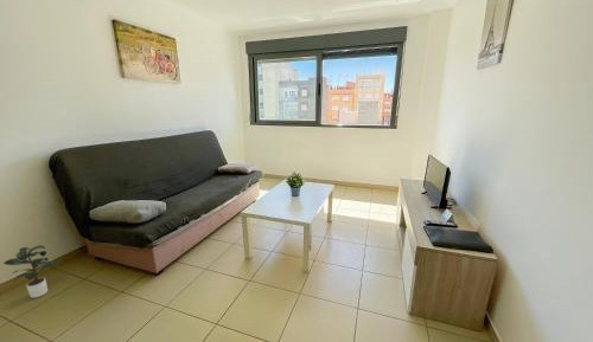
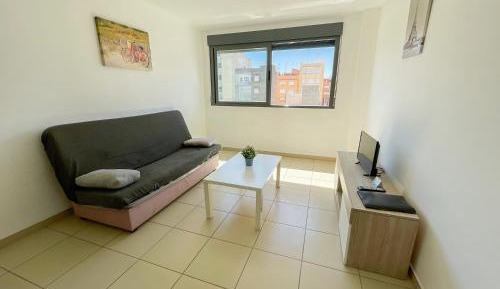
- potted plant (36, 266)
